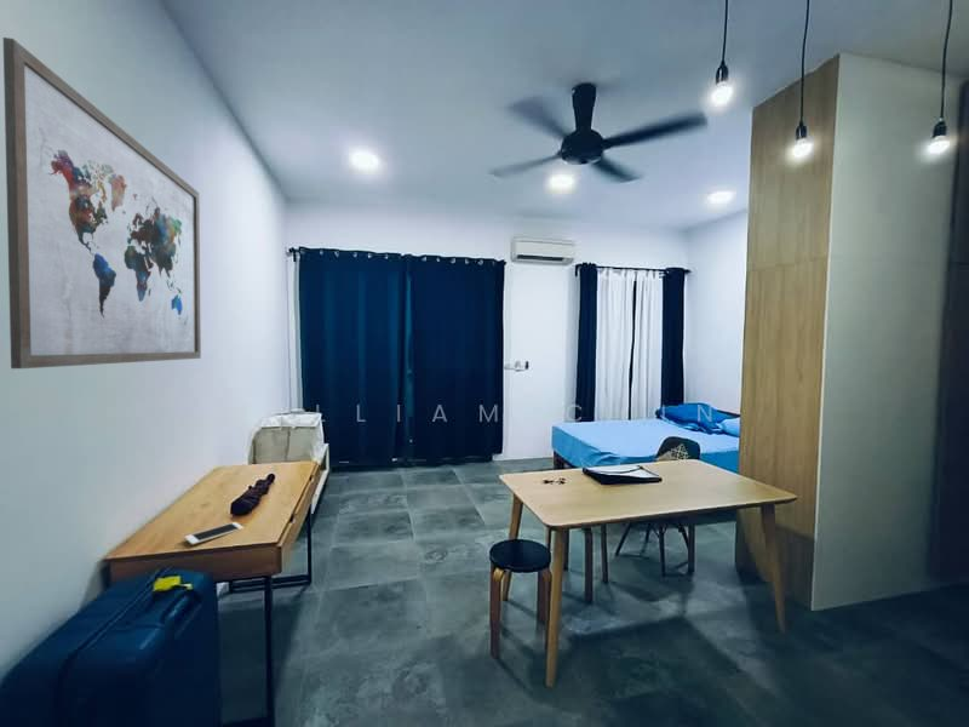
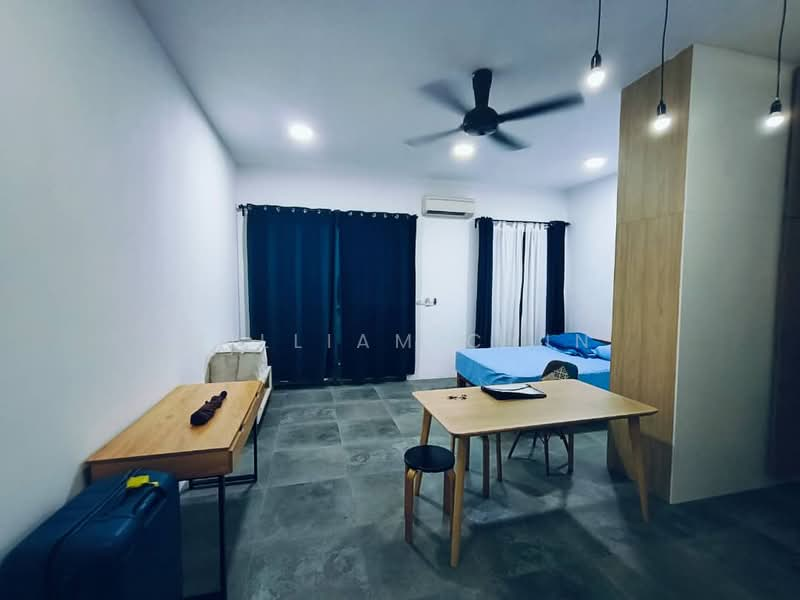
- cell phone (214, 532)
- wall art (134, 252)
